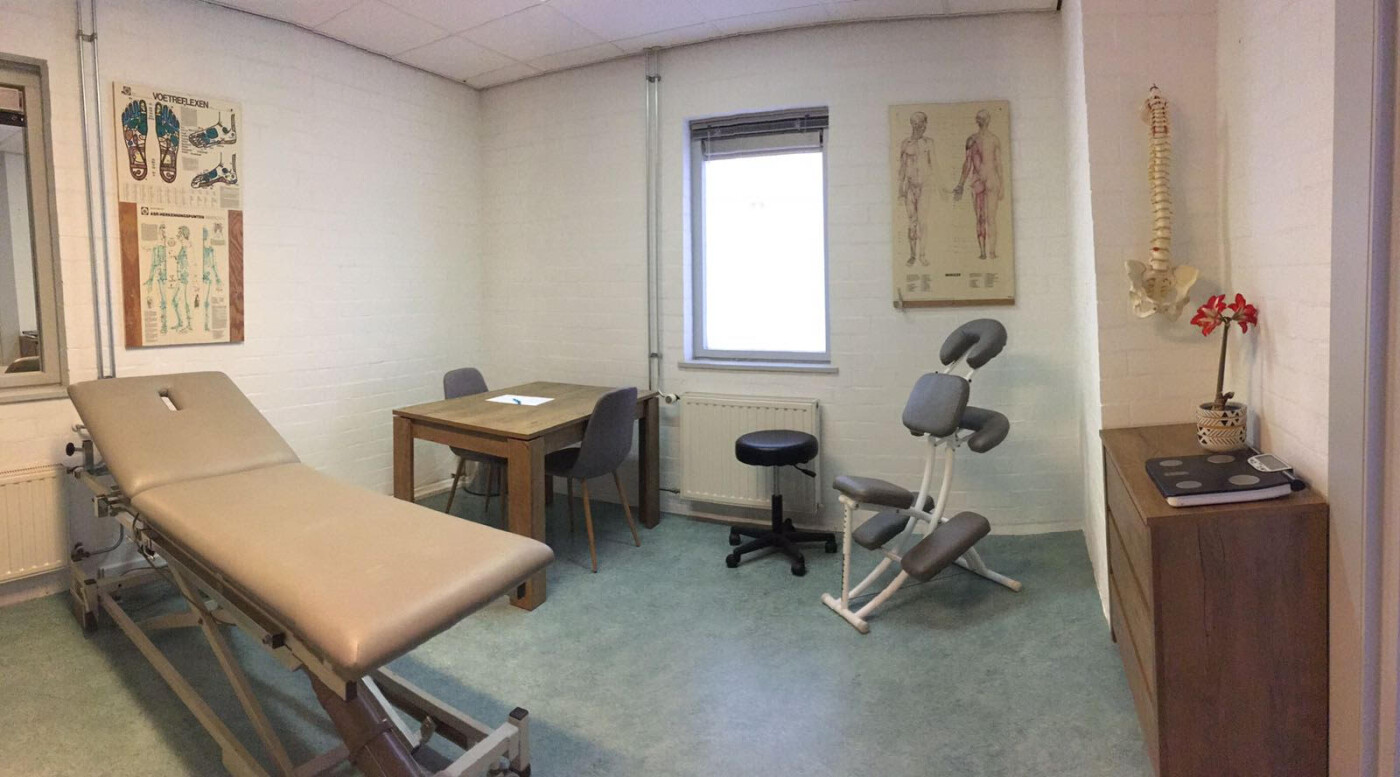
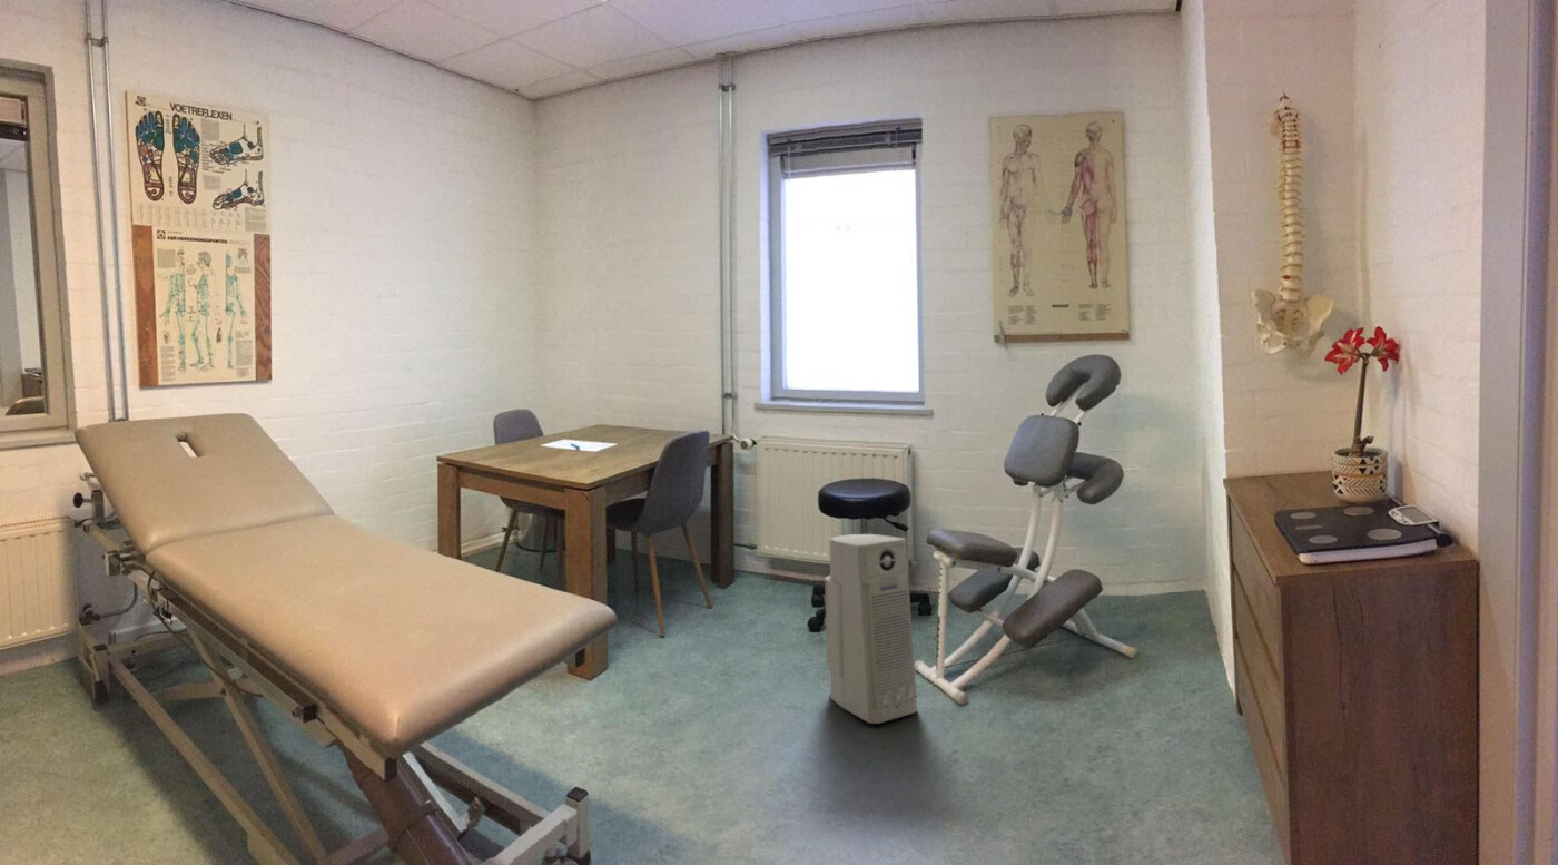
+ air purifier (867, 620)
